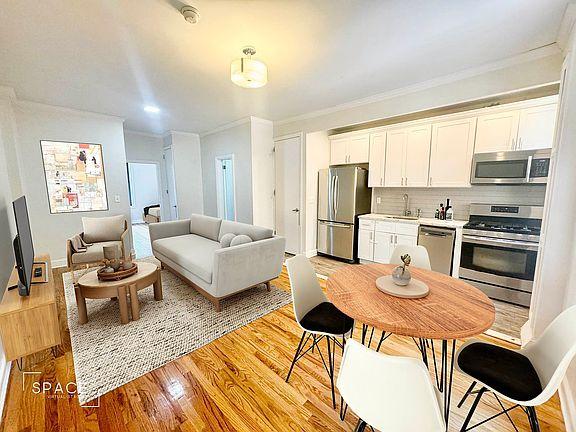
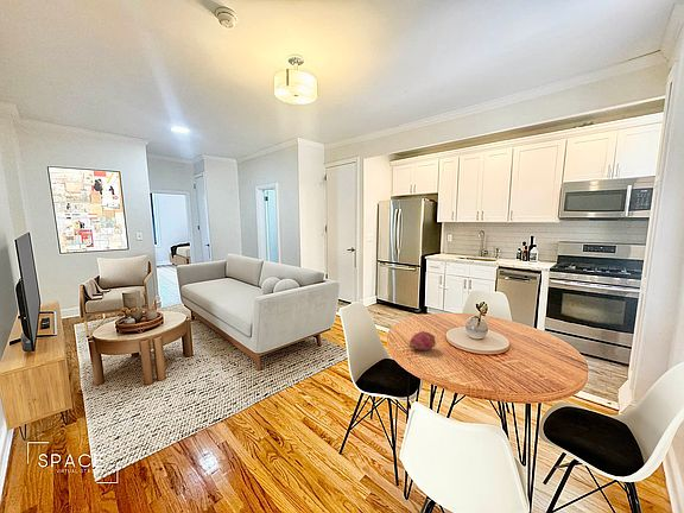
+ fruit (422, 340)
